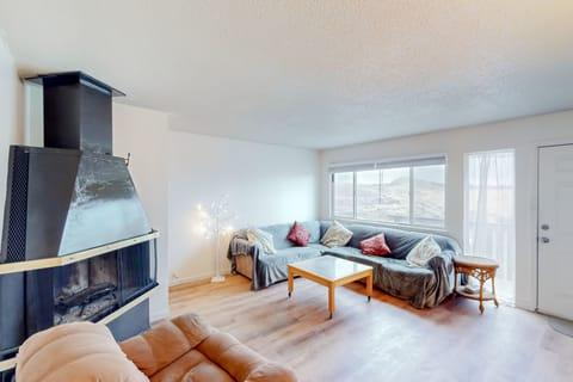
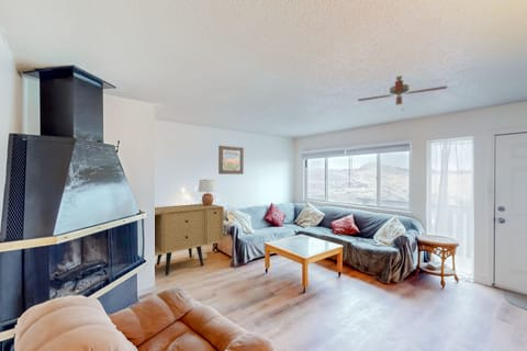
+ lamp (208, 192)
+ wall art (231, 160)
+ ceiling fan (399, 93)
+ sideboard (180, 236)
